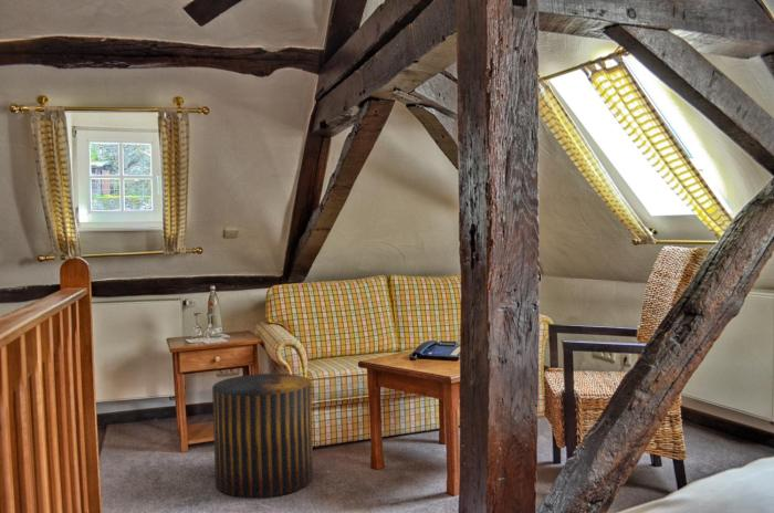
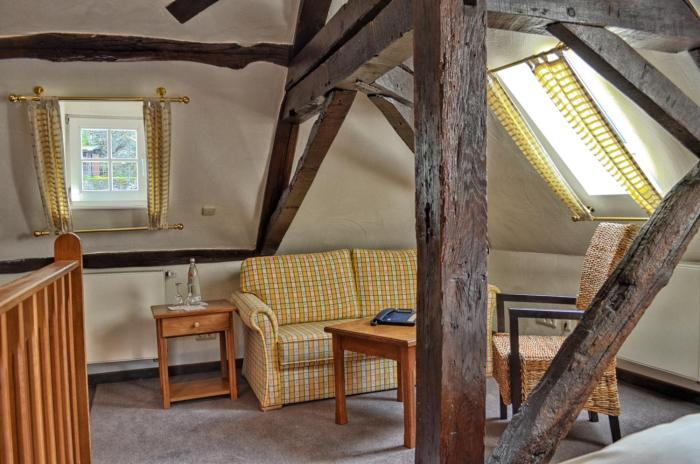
- stool (263, 431)
